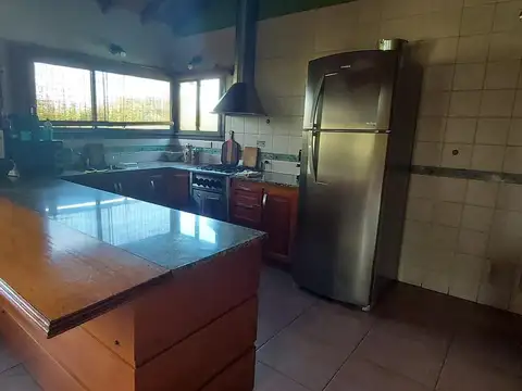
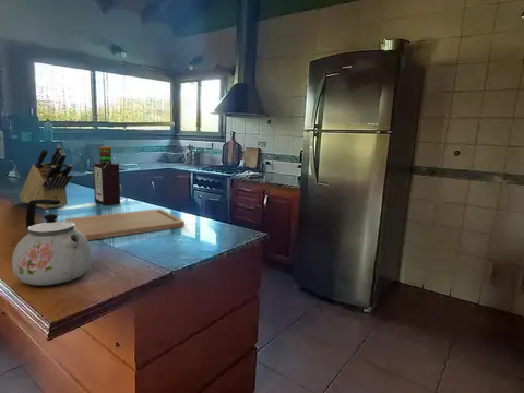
+ knife block (45, 175)
+ cutting board (126, 222)
+ bottle (106, 175)
+ kettle (52, 238)
